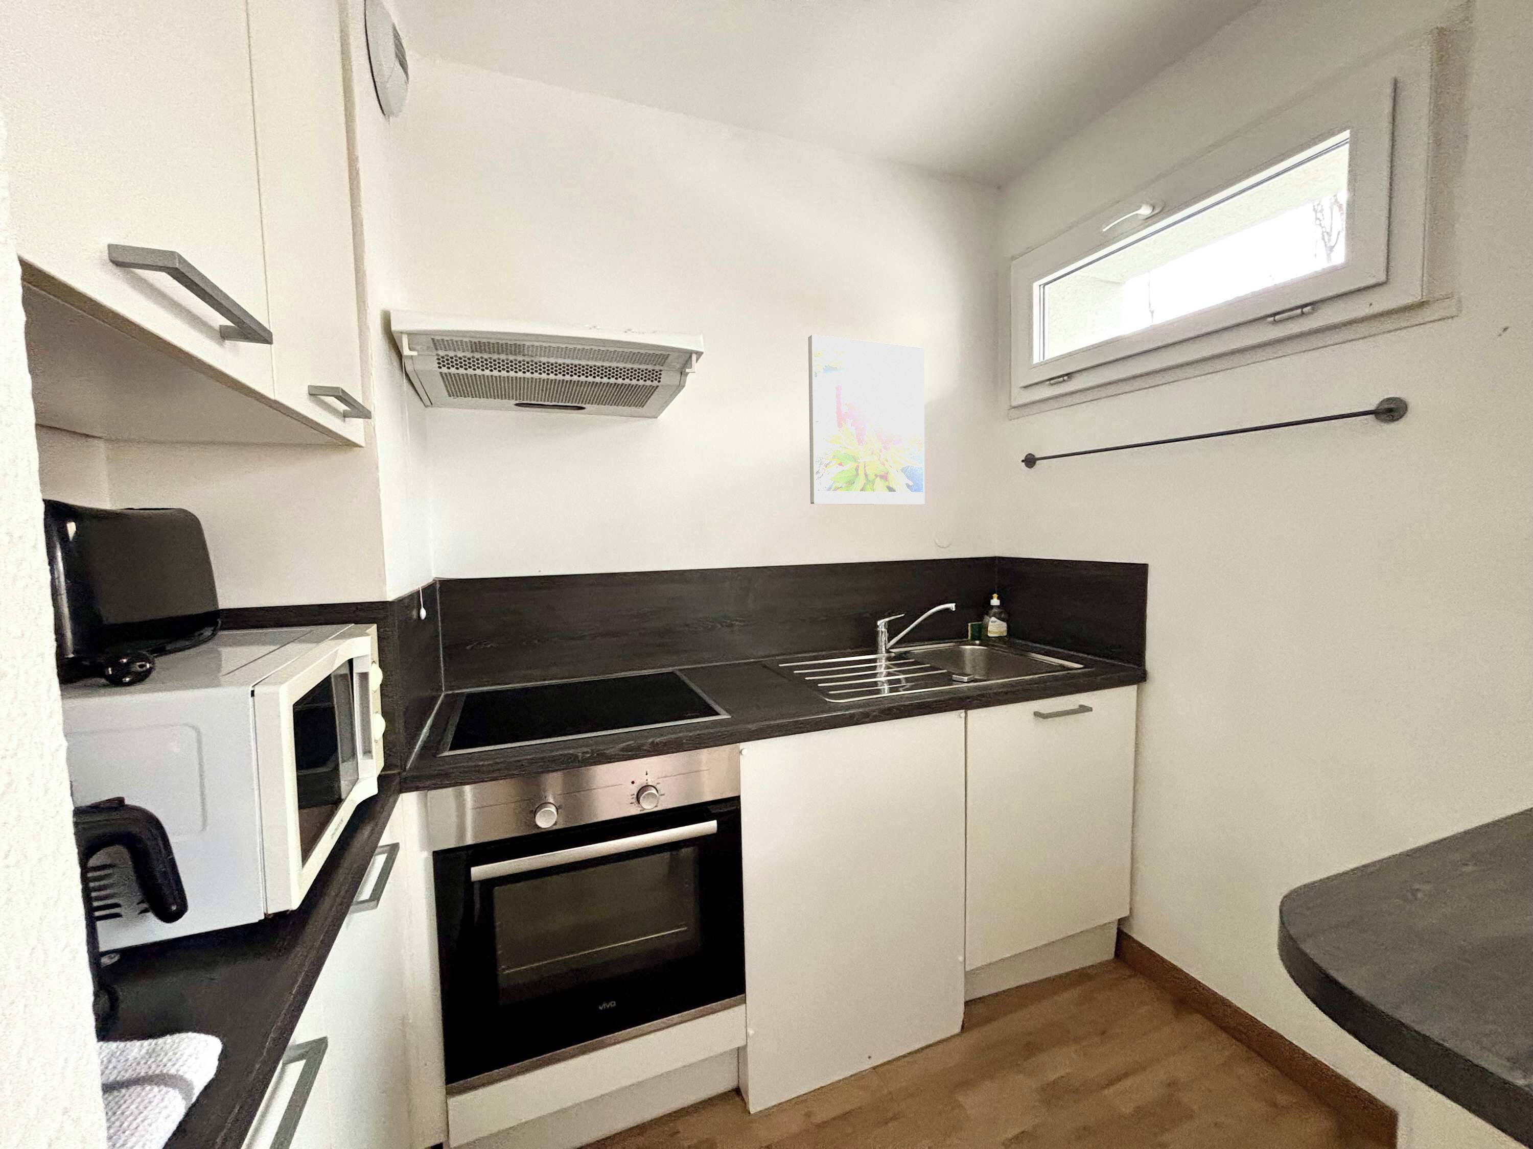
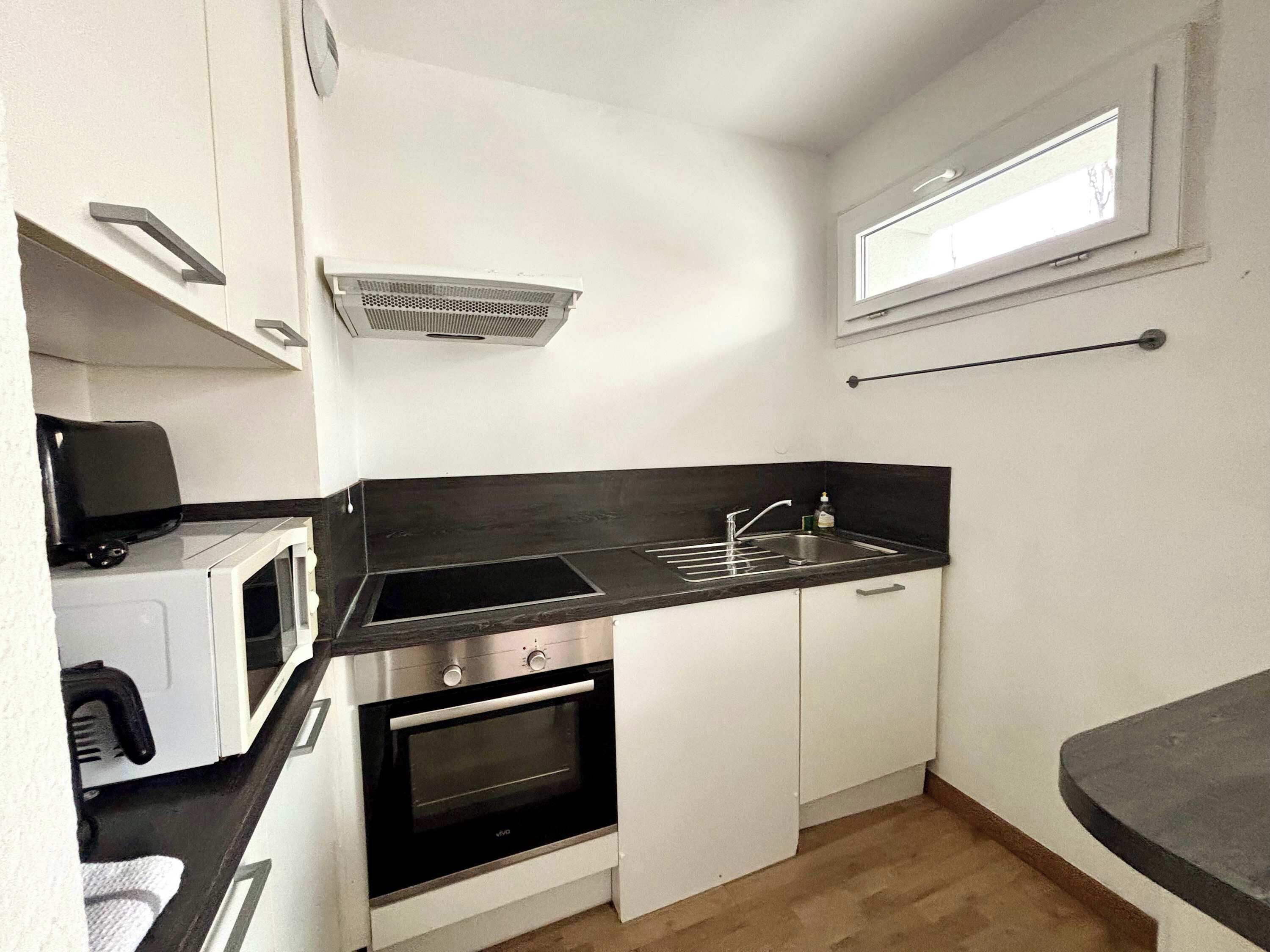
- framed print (869, 424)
